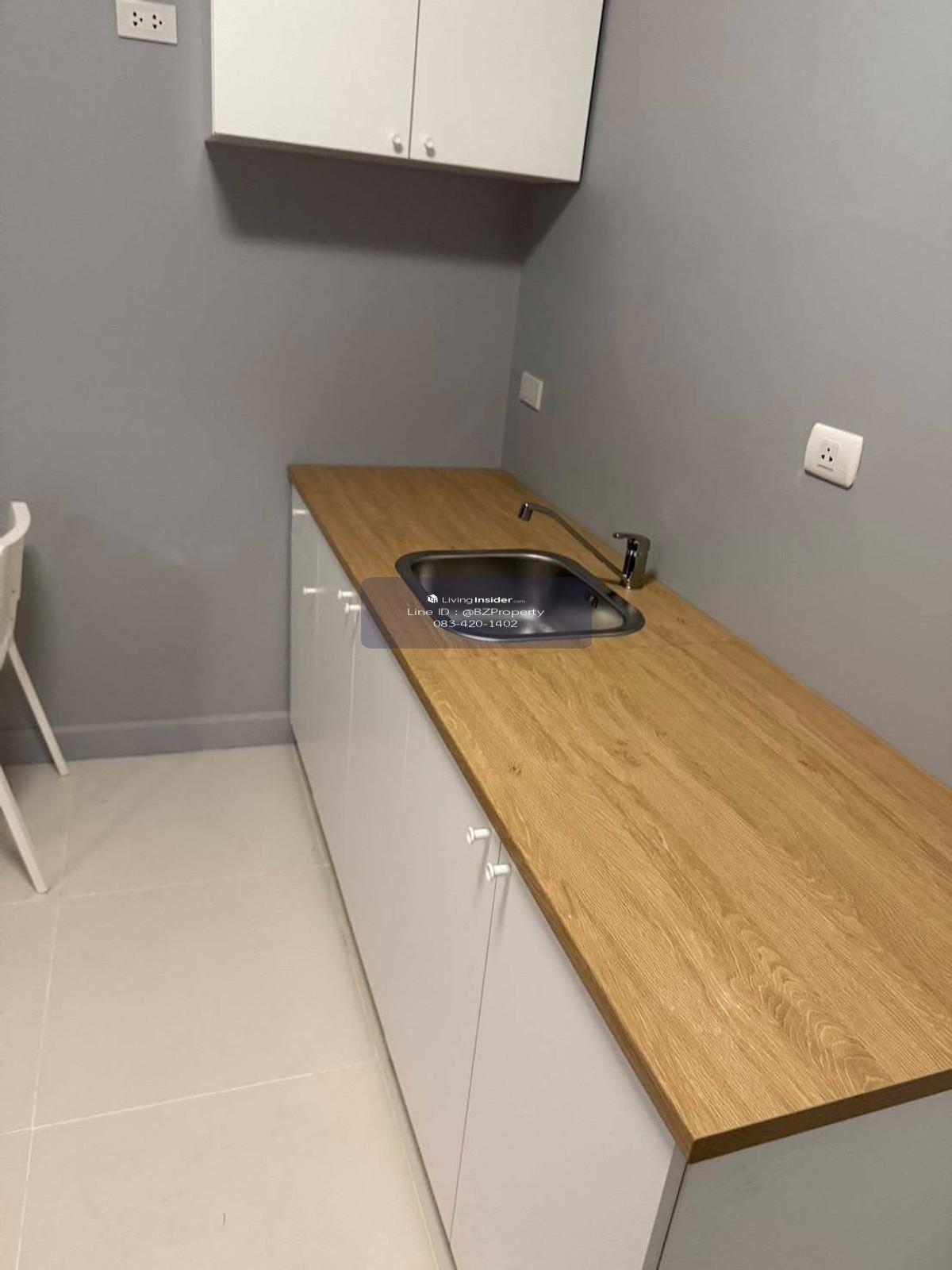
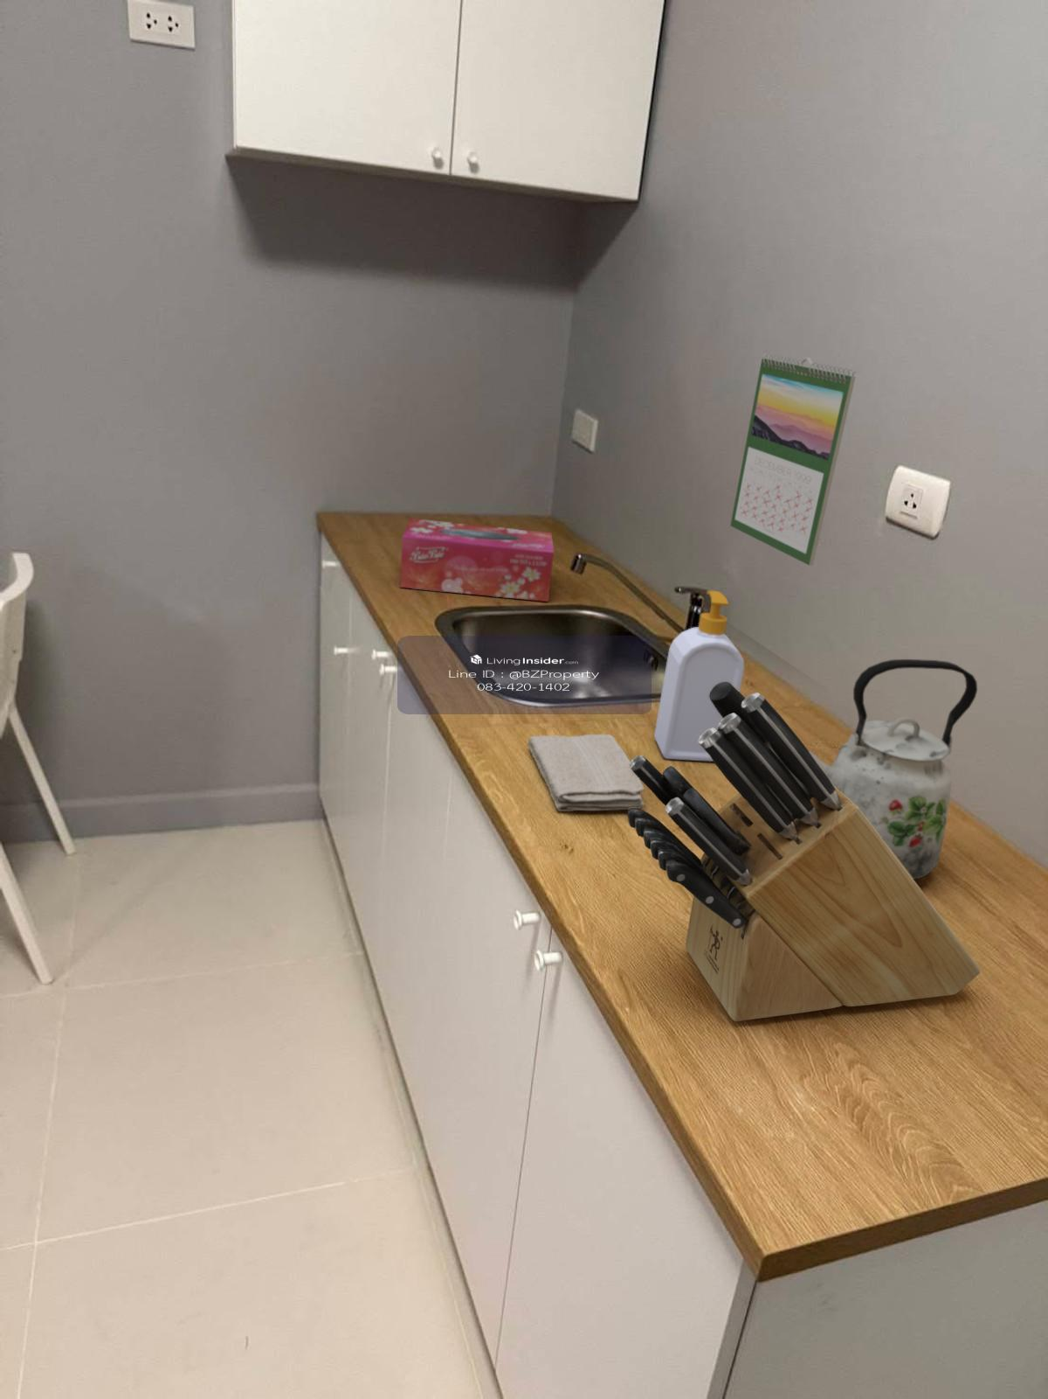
+ calendar (787, 454)
+ knife block (818, 838)
+ soap bottle (702, 674)
+ tissue box (478, 558)
+ kettle (873, 762)
+ washcloth (585, 769)
